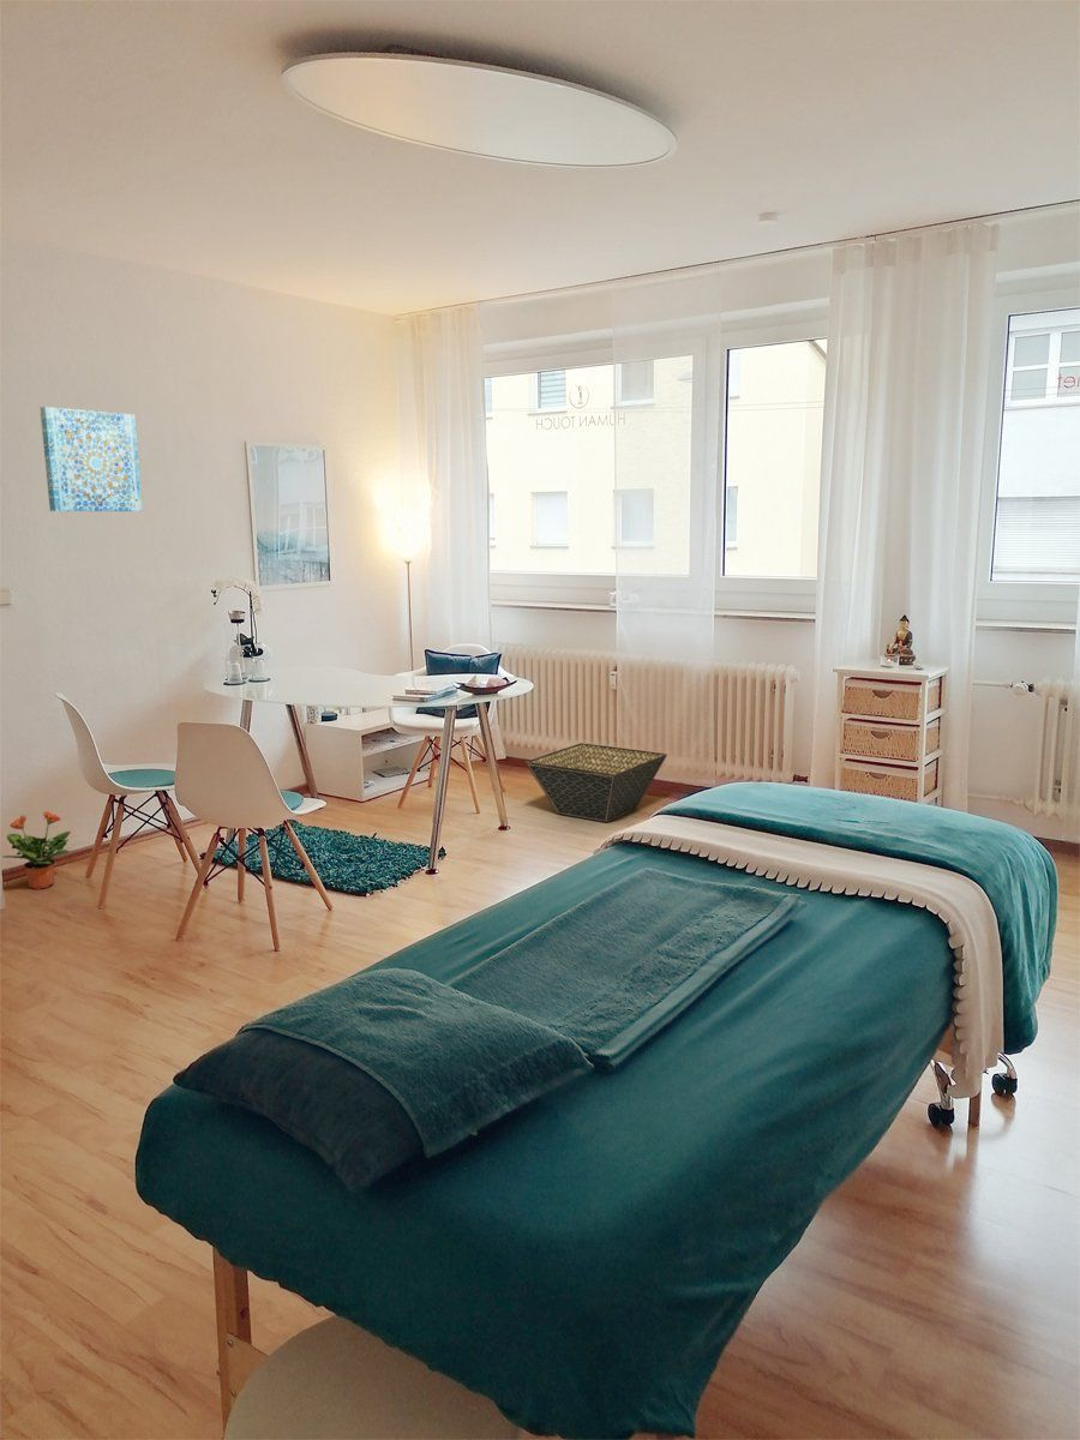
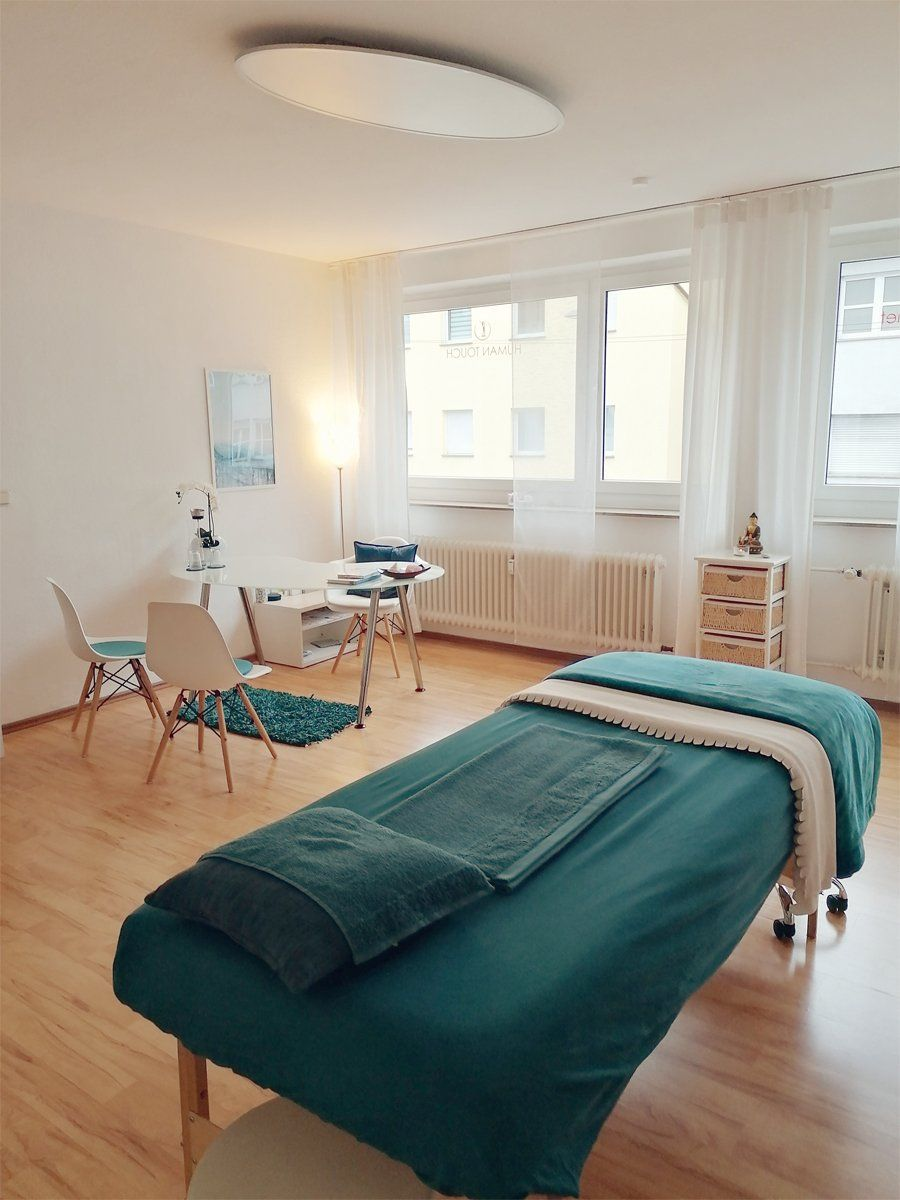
- potted plant (37, 848)
- wall art (92, 461)
- basket (596, 784)
